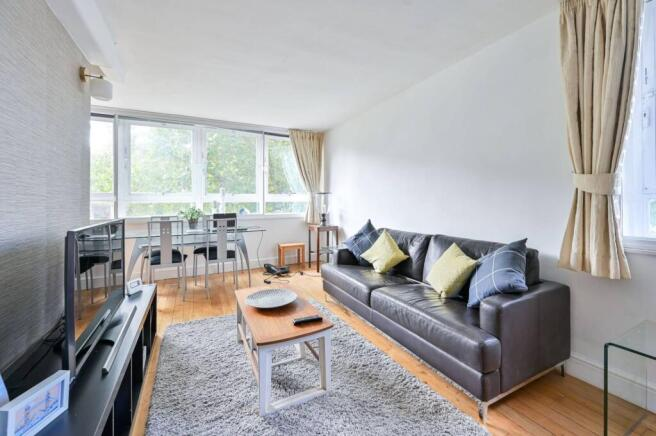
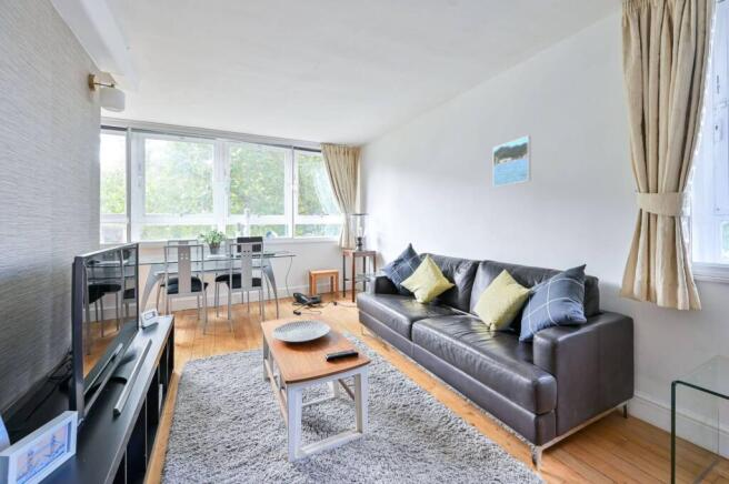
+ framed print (510, 163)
